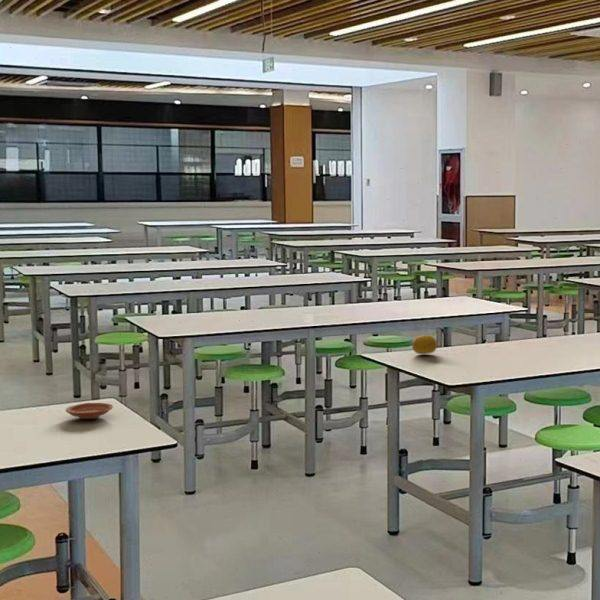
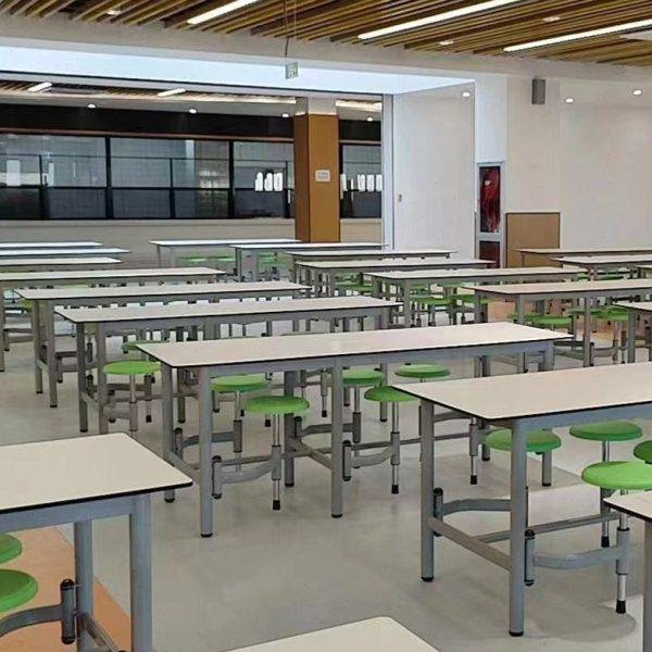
- plate (89, 412)
- fruit (424, 344)
